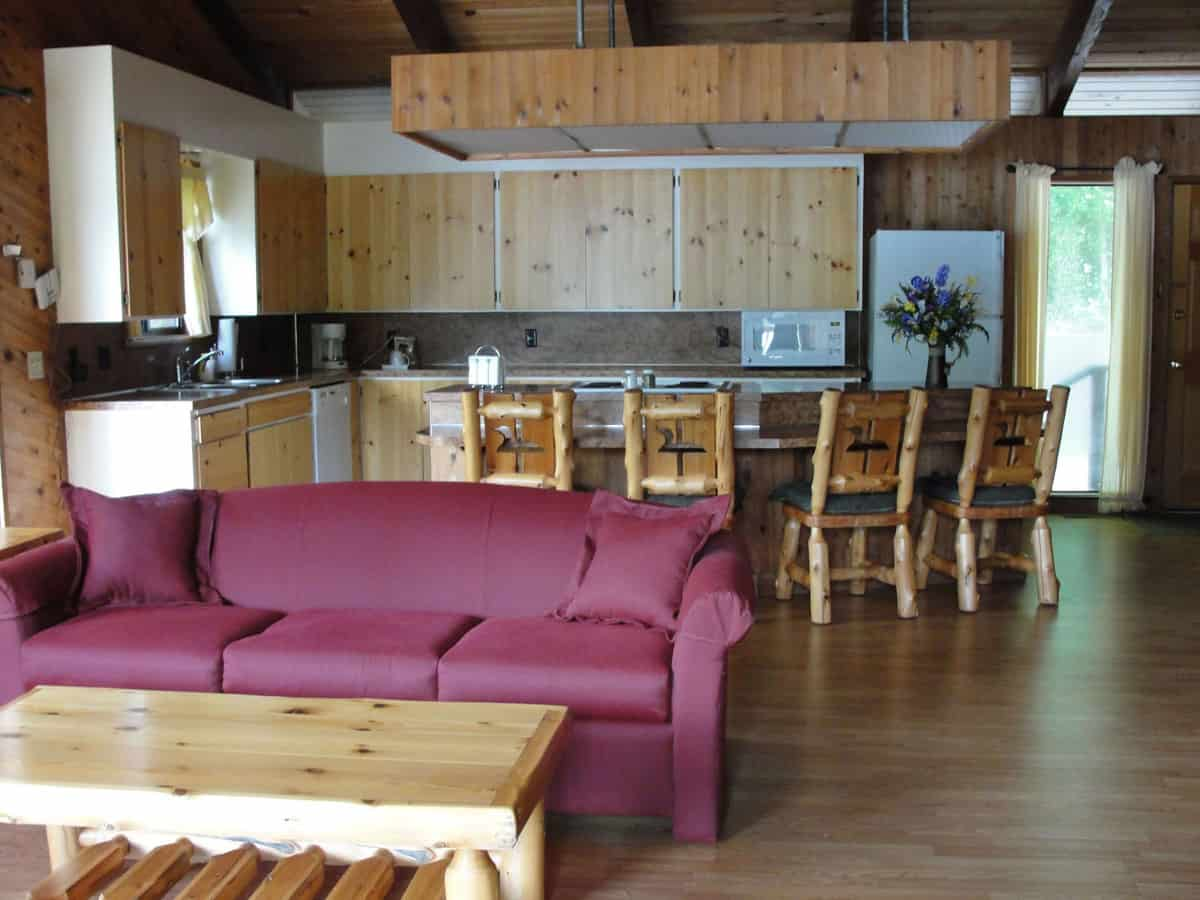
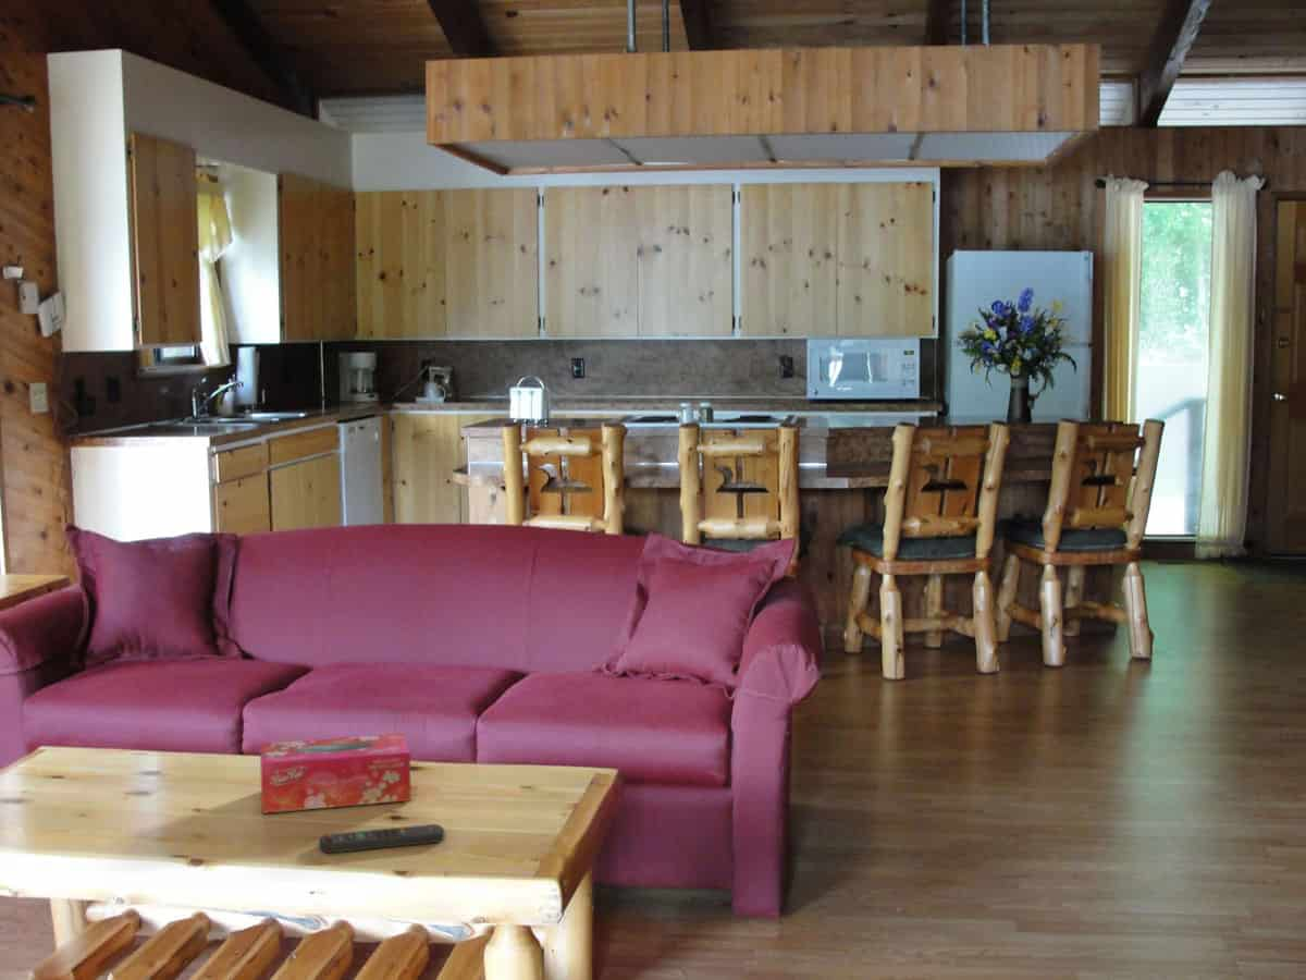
+ remote control (382, 837)
+ tissue box (334, 771)
